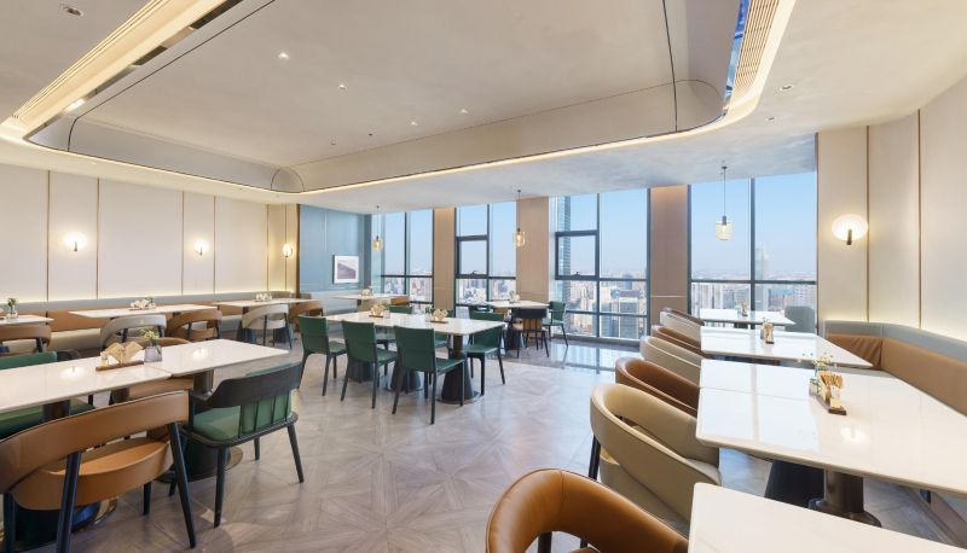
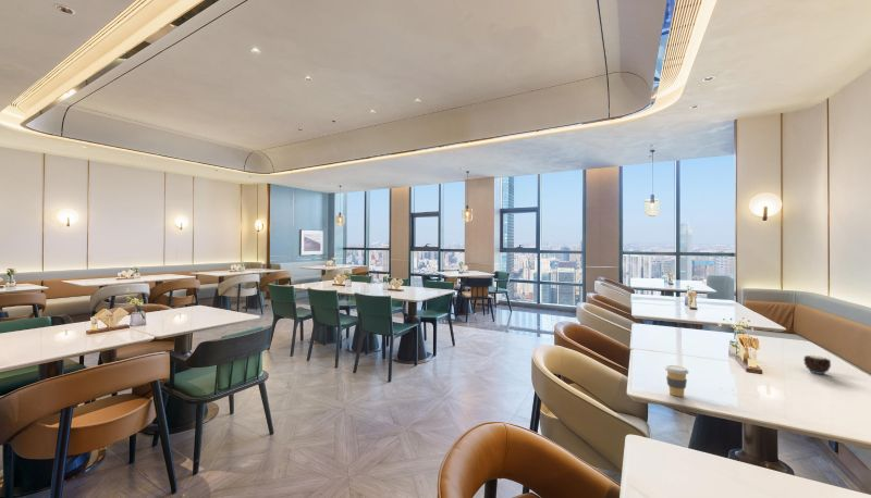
+ coffee cup (676, 381)
+ candle (817, 362)
